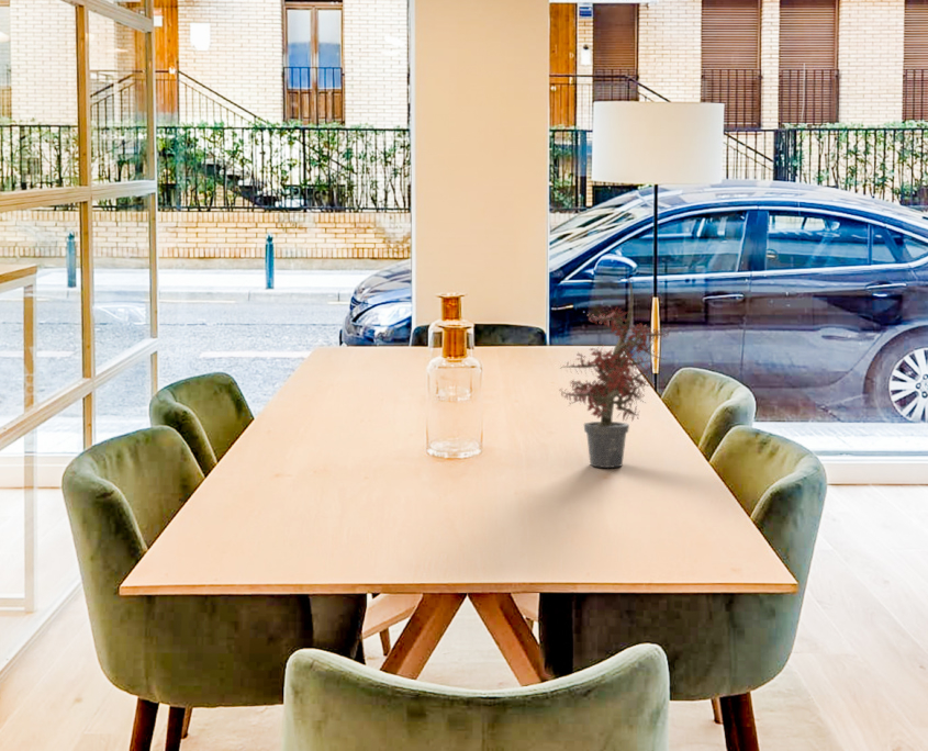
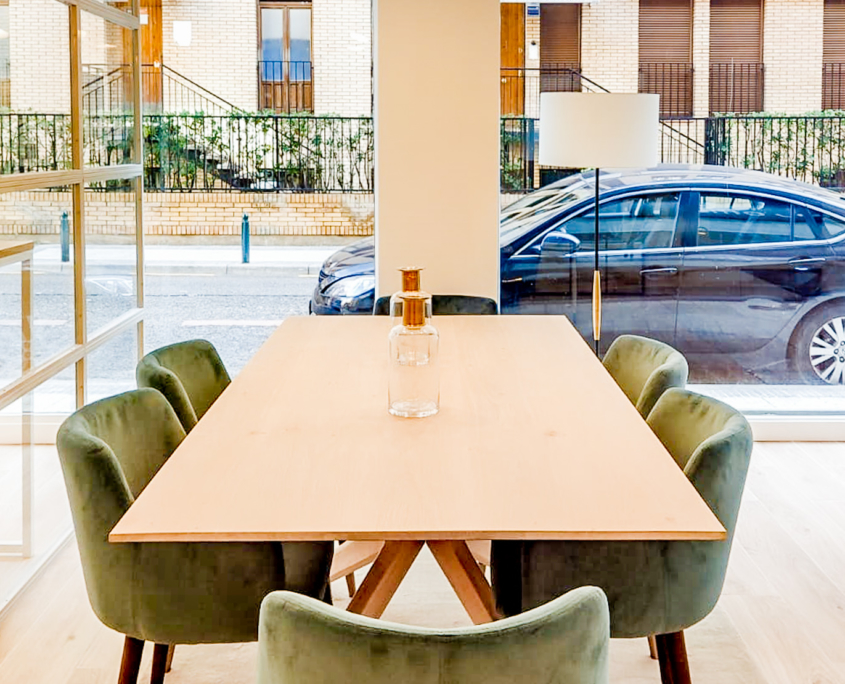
- potted plant (612, 372)
